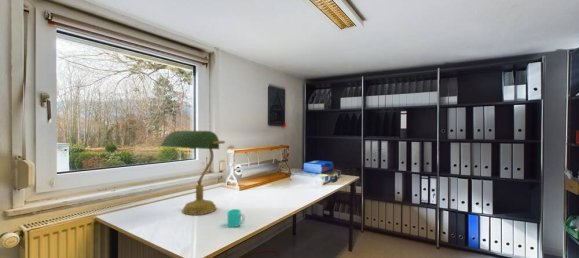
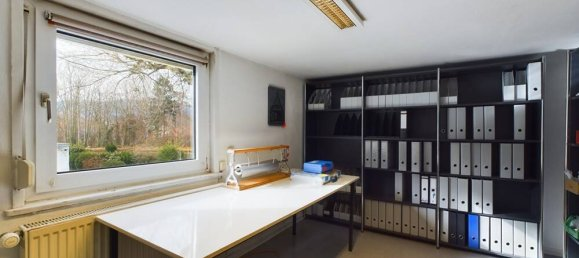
- desk lamp (202, 173)
- cup (236, 218)
